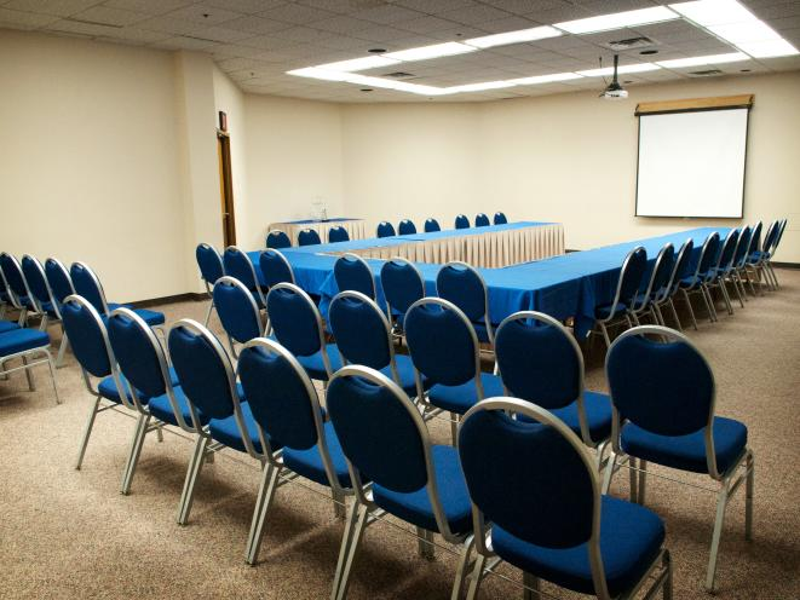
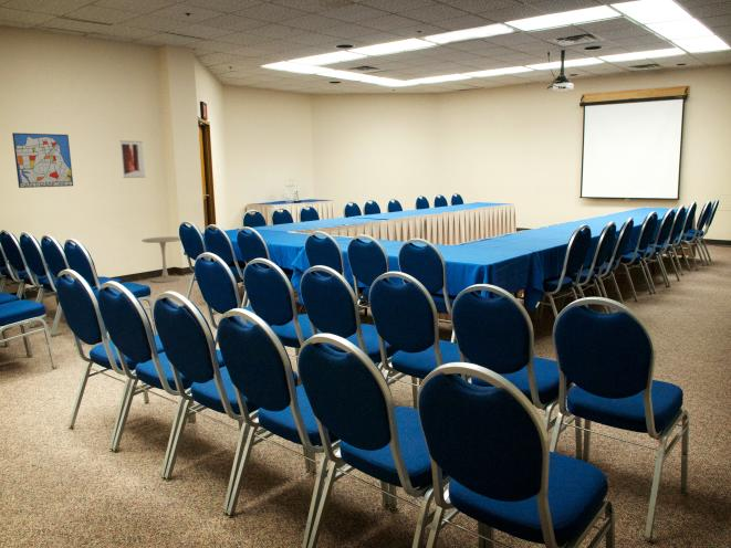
+ wall art (43, 160)
+ wall art (133, 159)
+ side table (164, 259)
